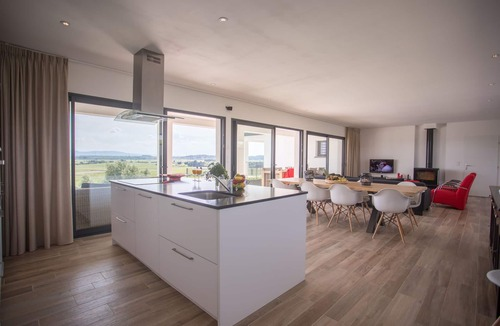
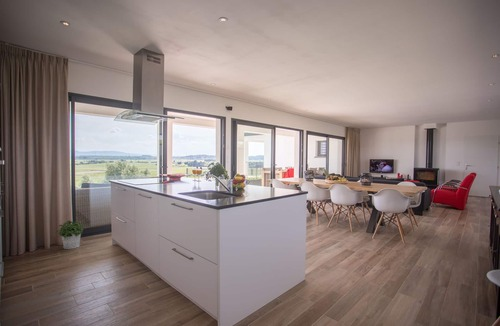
+ potted plant (70, 234)
